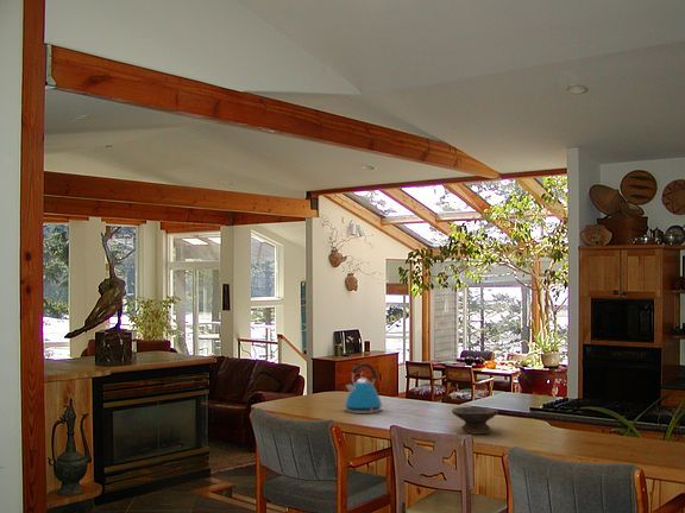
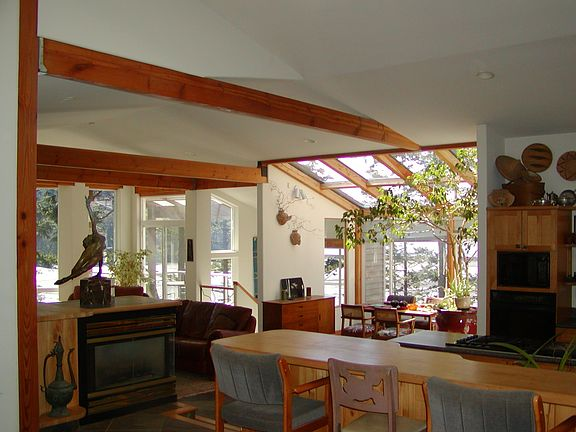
- bowl (475, 419)
- kettle (364, 386)
